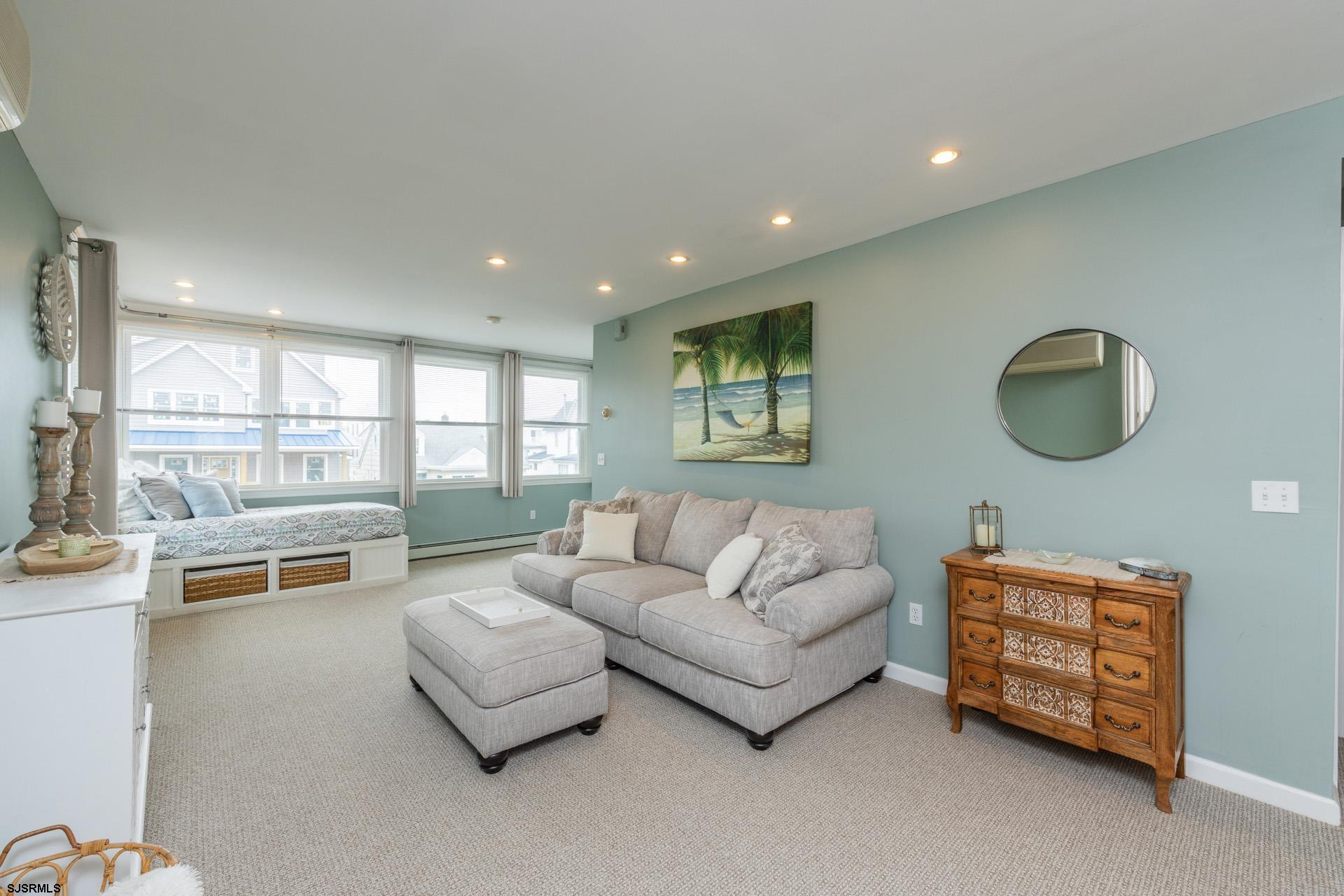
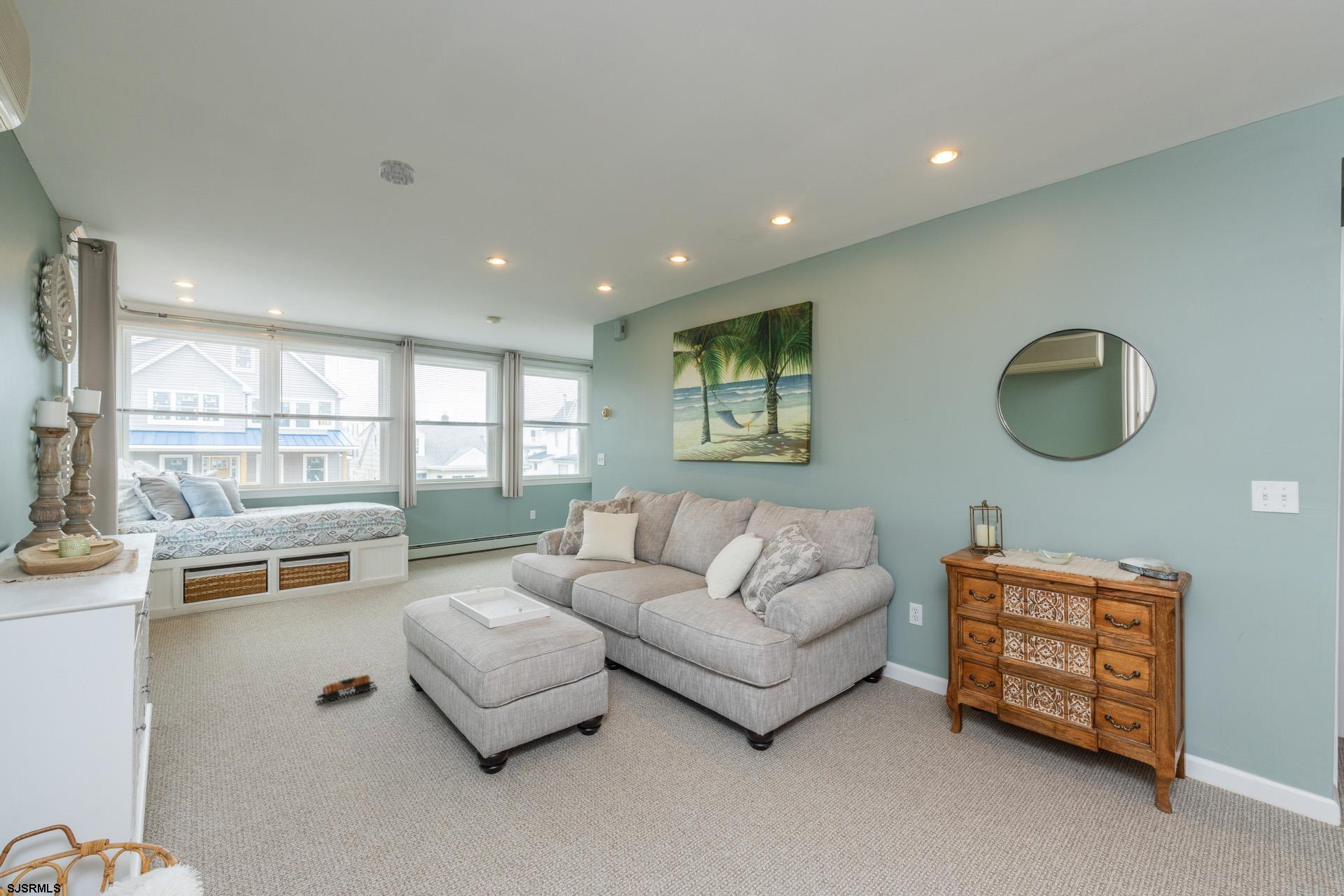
+ smoke detector (397, 172)
+ toy train (347, 687)
